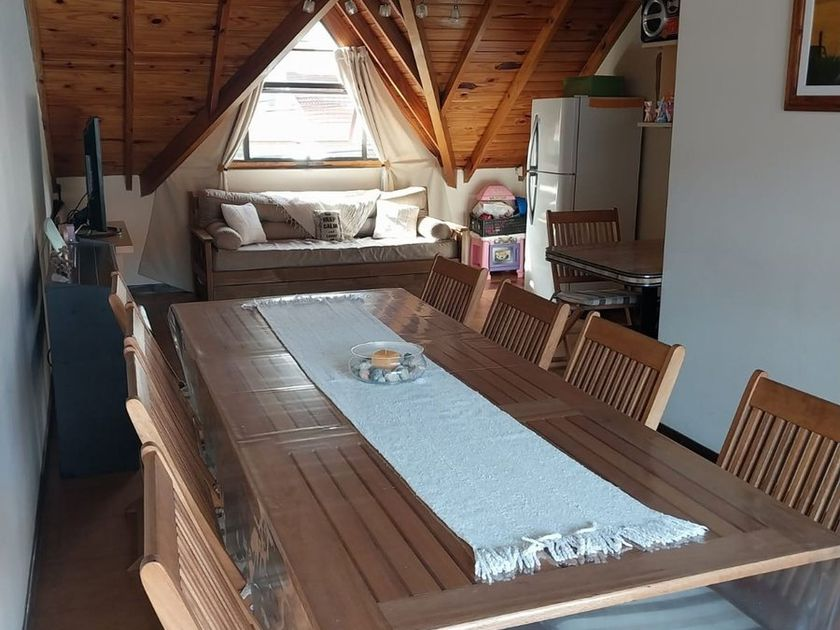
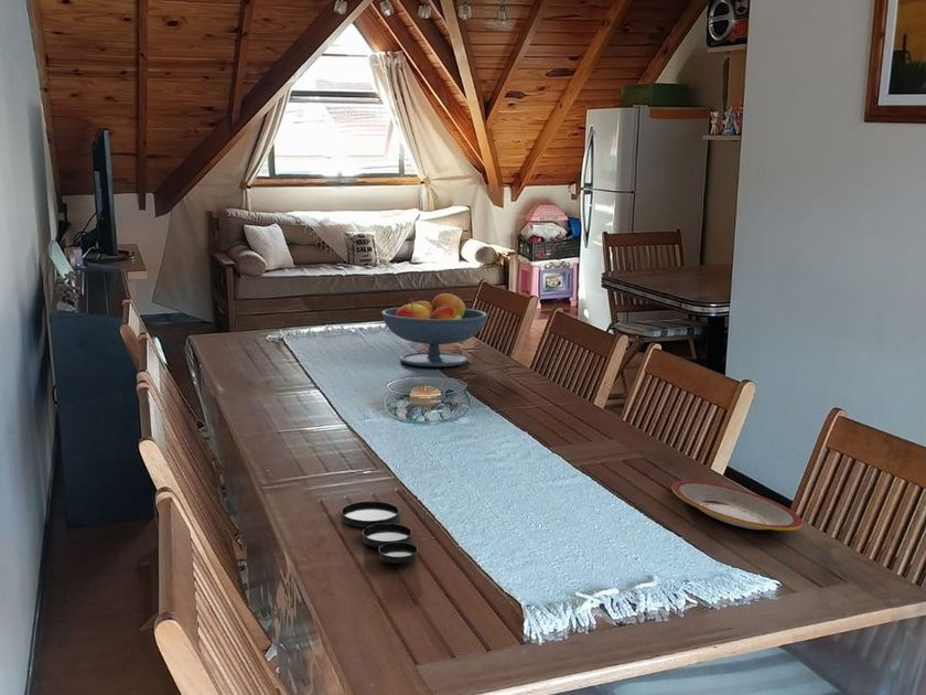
+ plate (379, 532)
+ plate (733, 509)
+ fruit bowl (434, 328)
